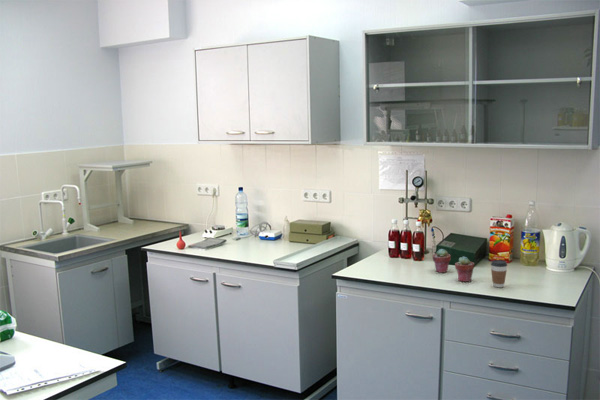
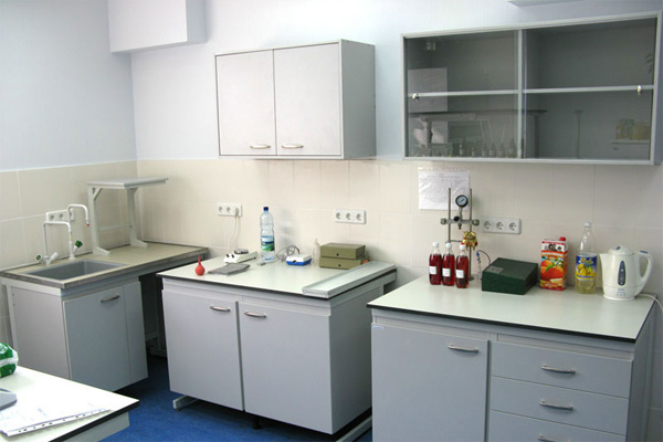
- potted succulent (441, 259)
- potted succulent (464, 268)
- coffee cup (498, 273)
